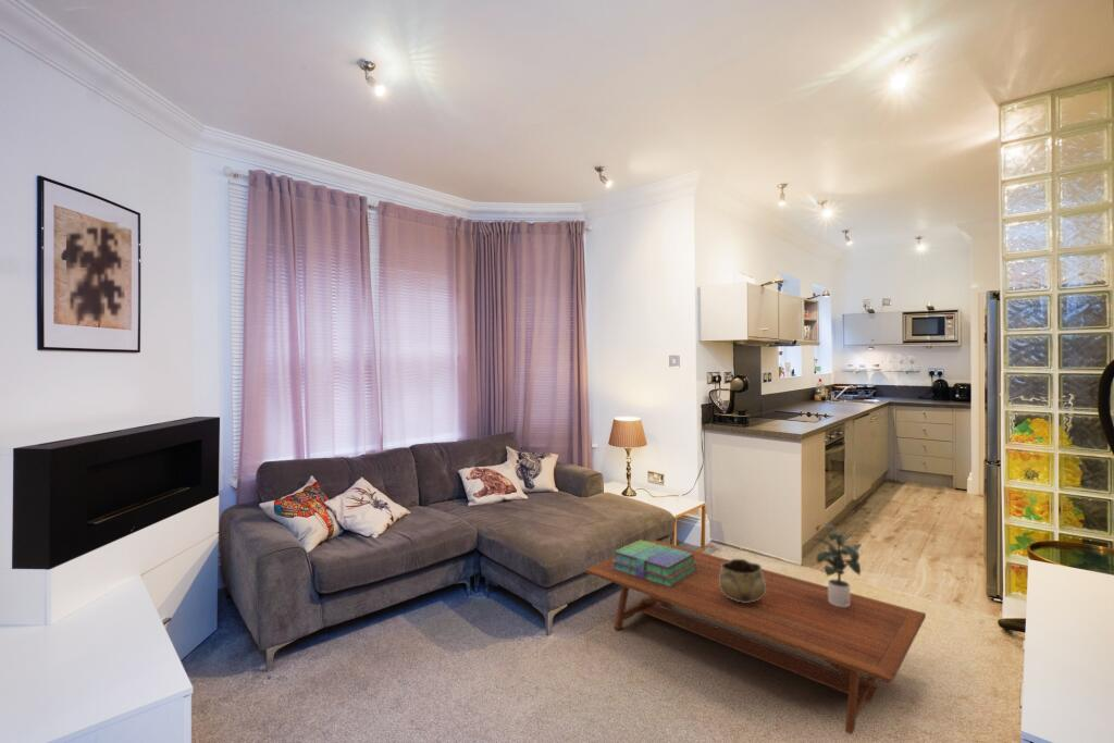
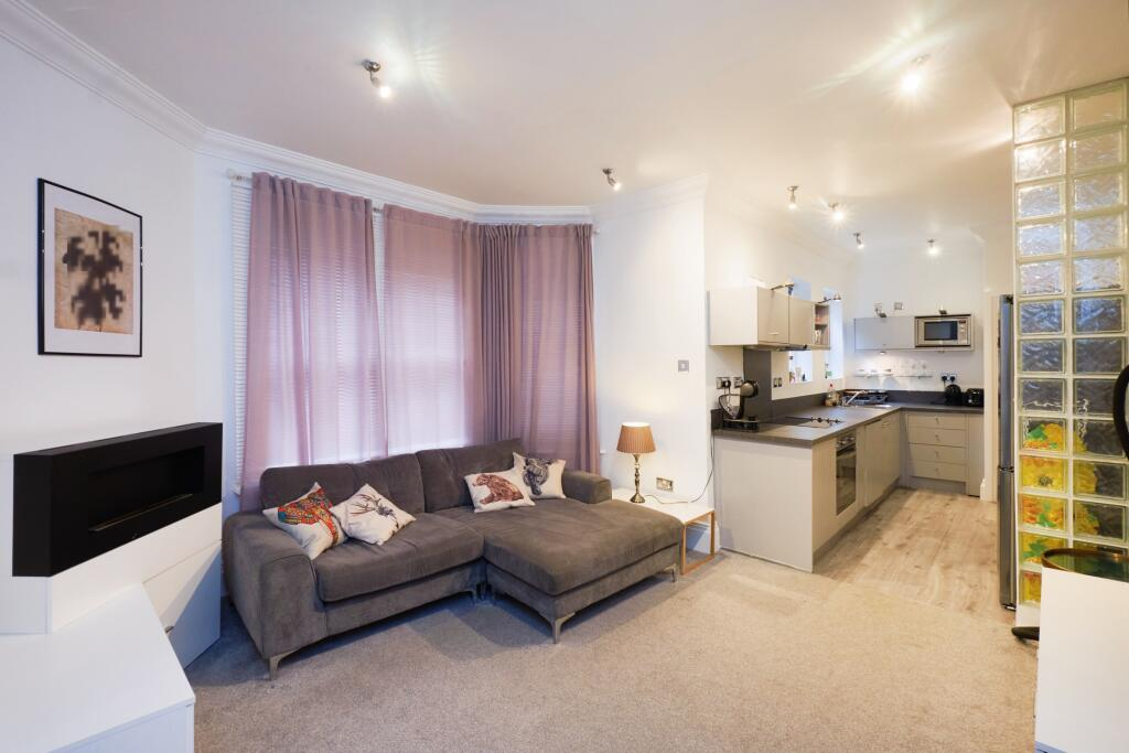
- potted plant (842, 566)
- decorative bowl (741, 581)
- stack of books (654, 560)
- coffee table (738, 619)
